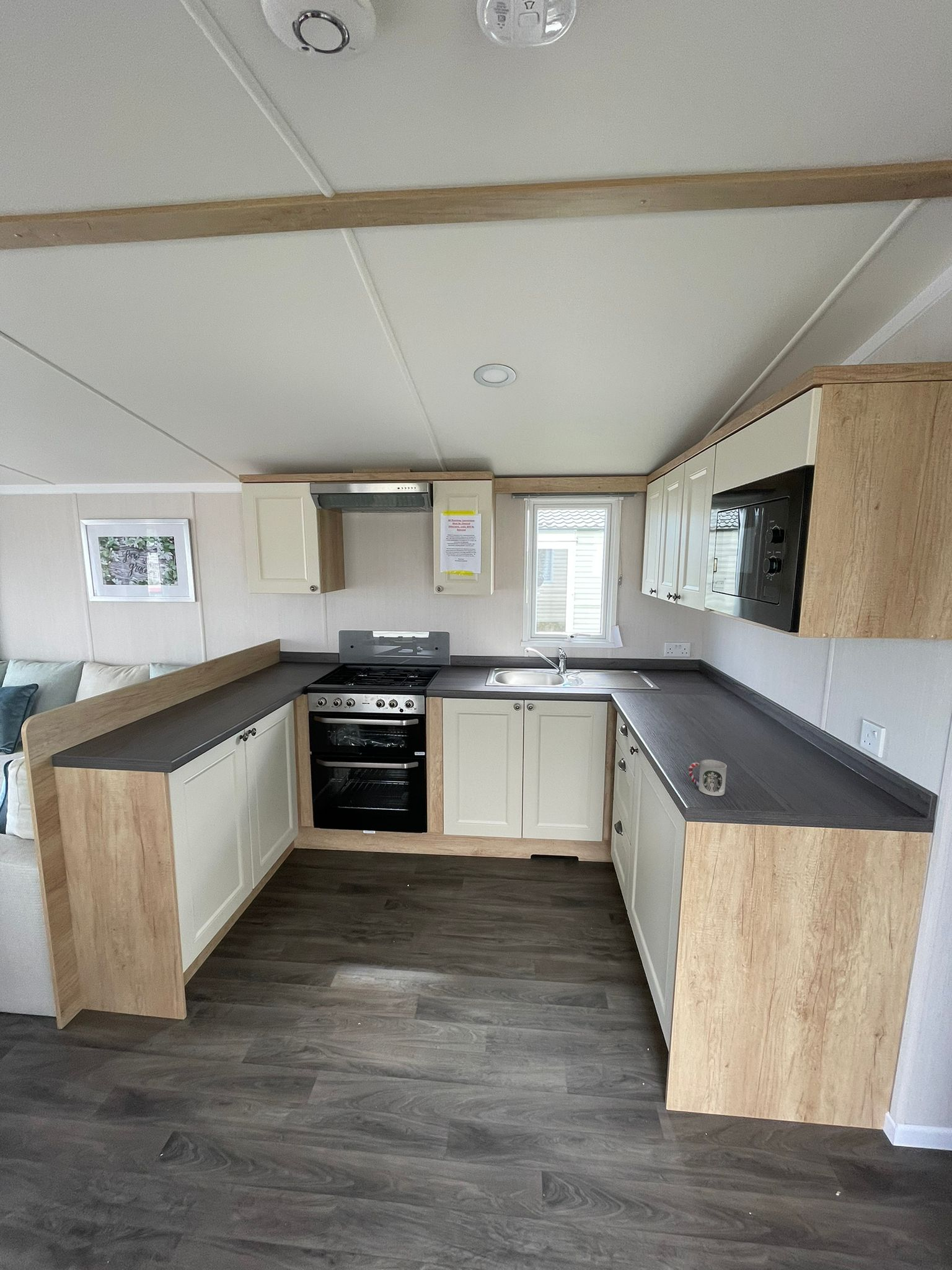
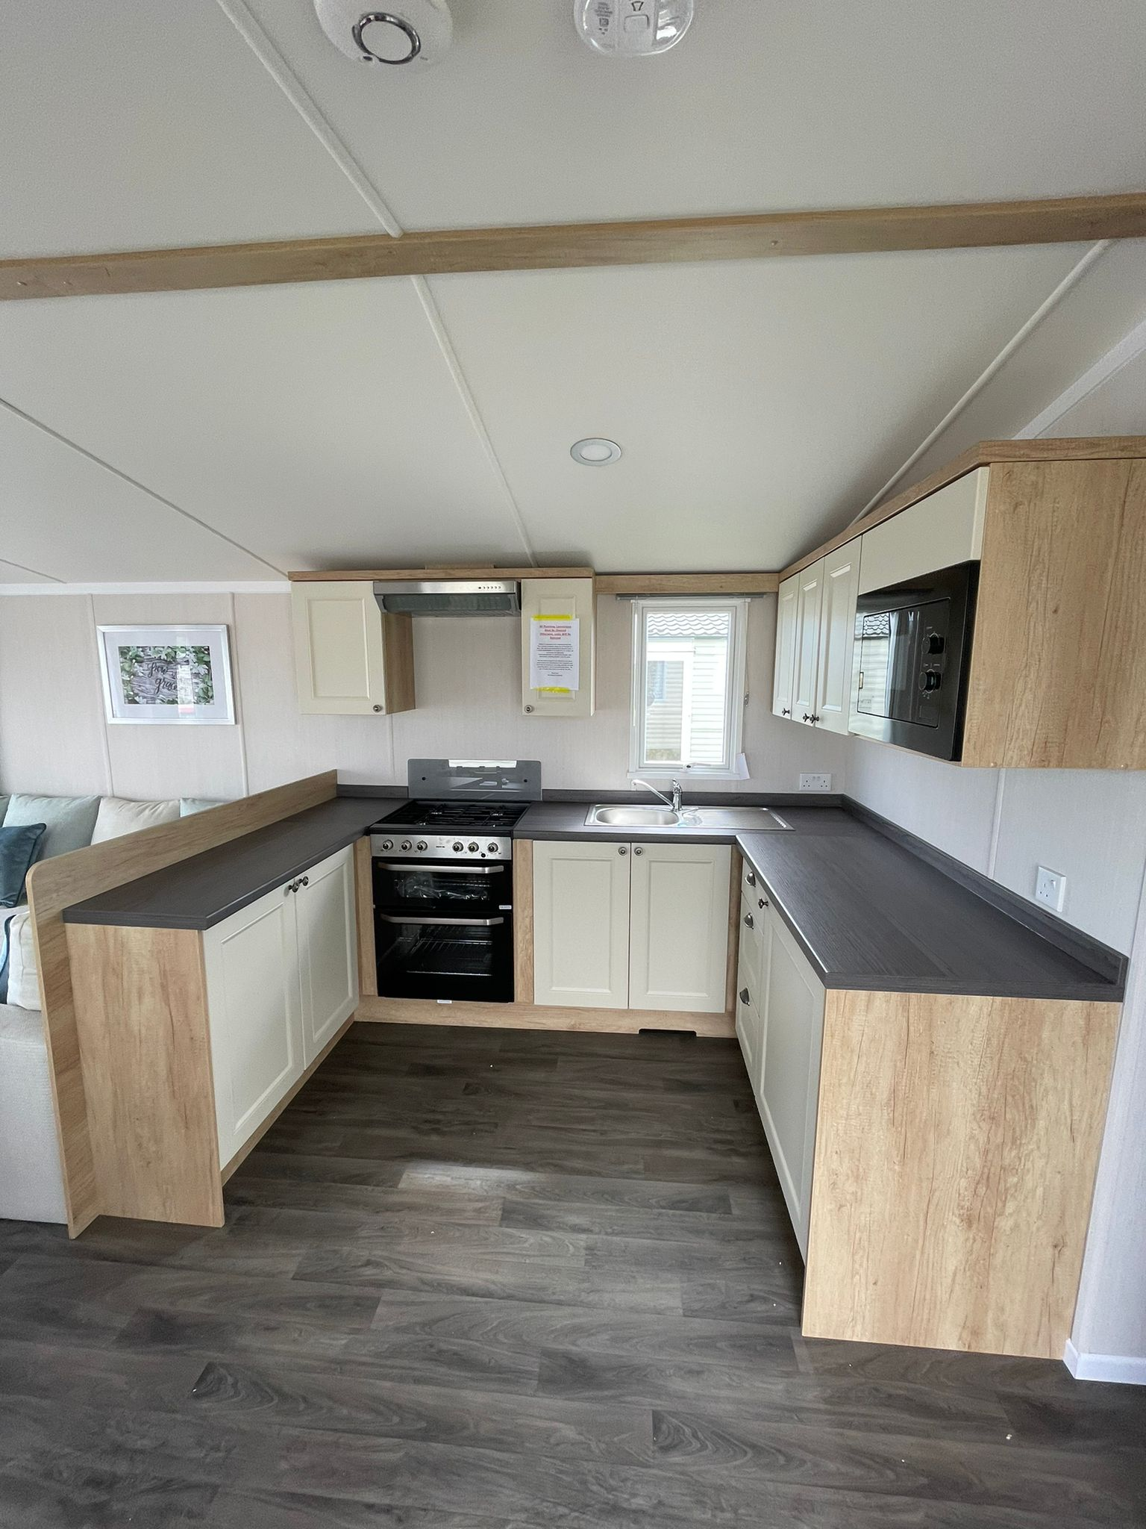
- cup (707, 776)
